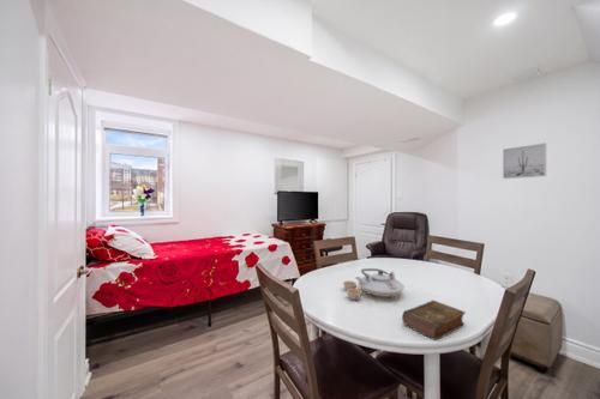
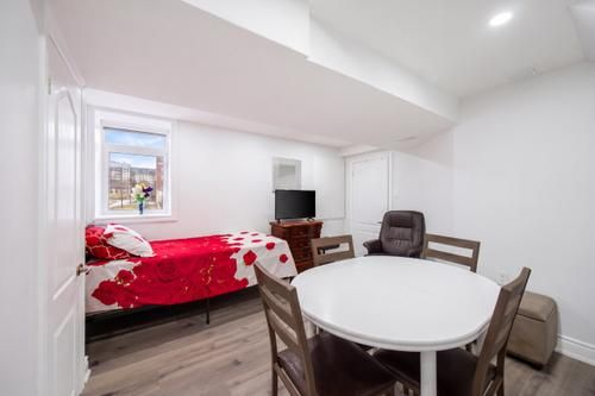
- teapot (372, 283)
- book (433, 316)
- wall art (523, 162)
